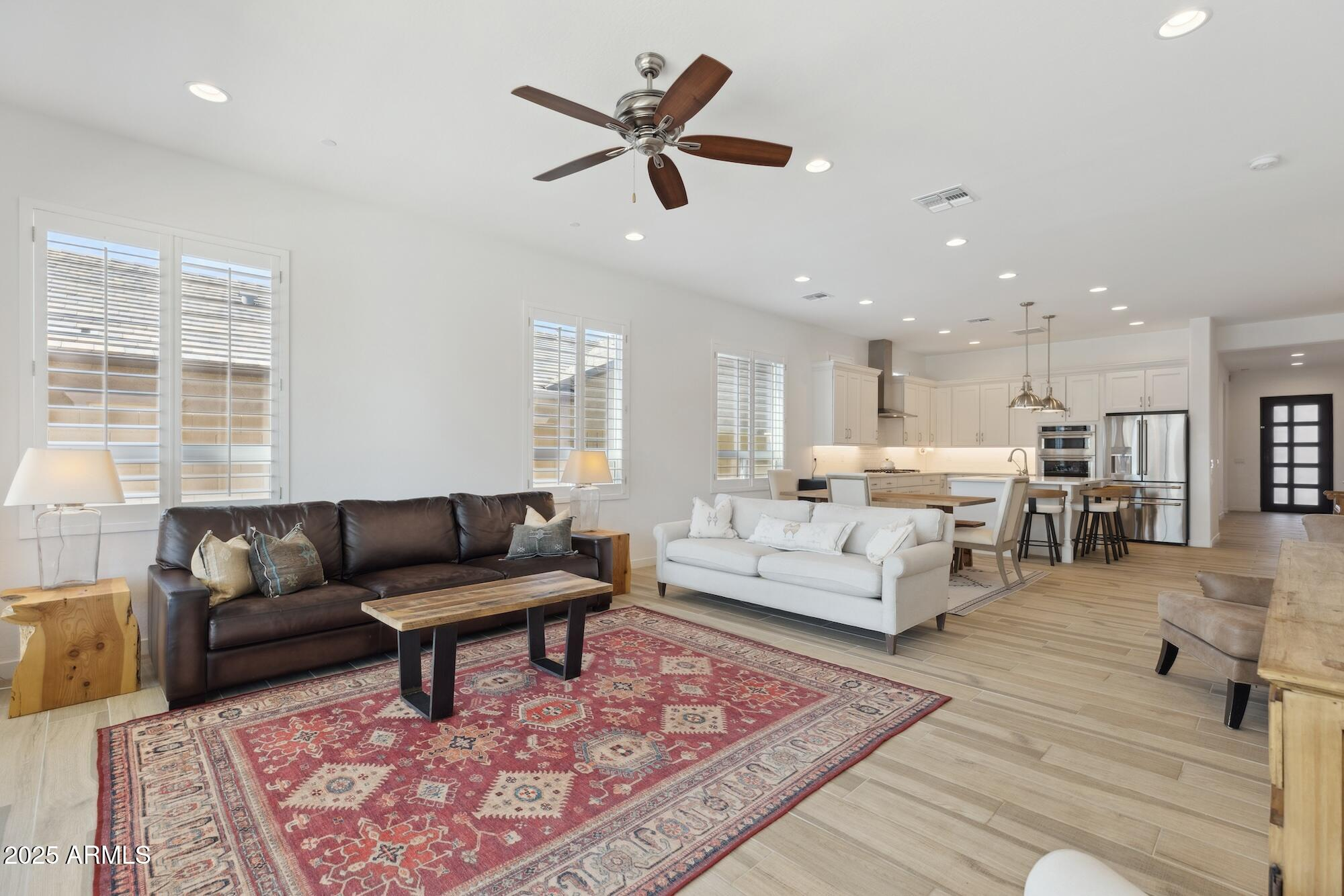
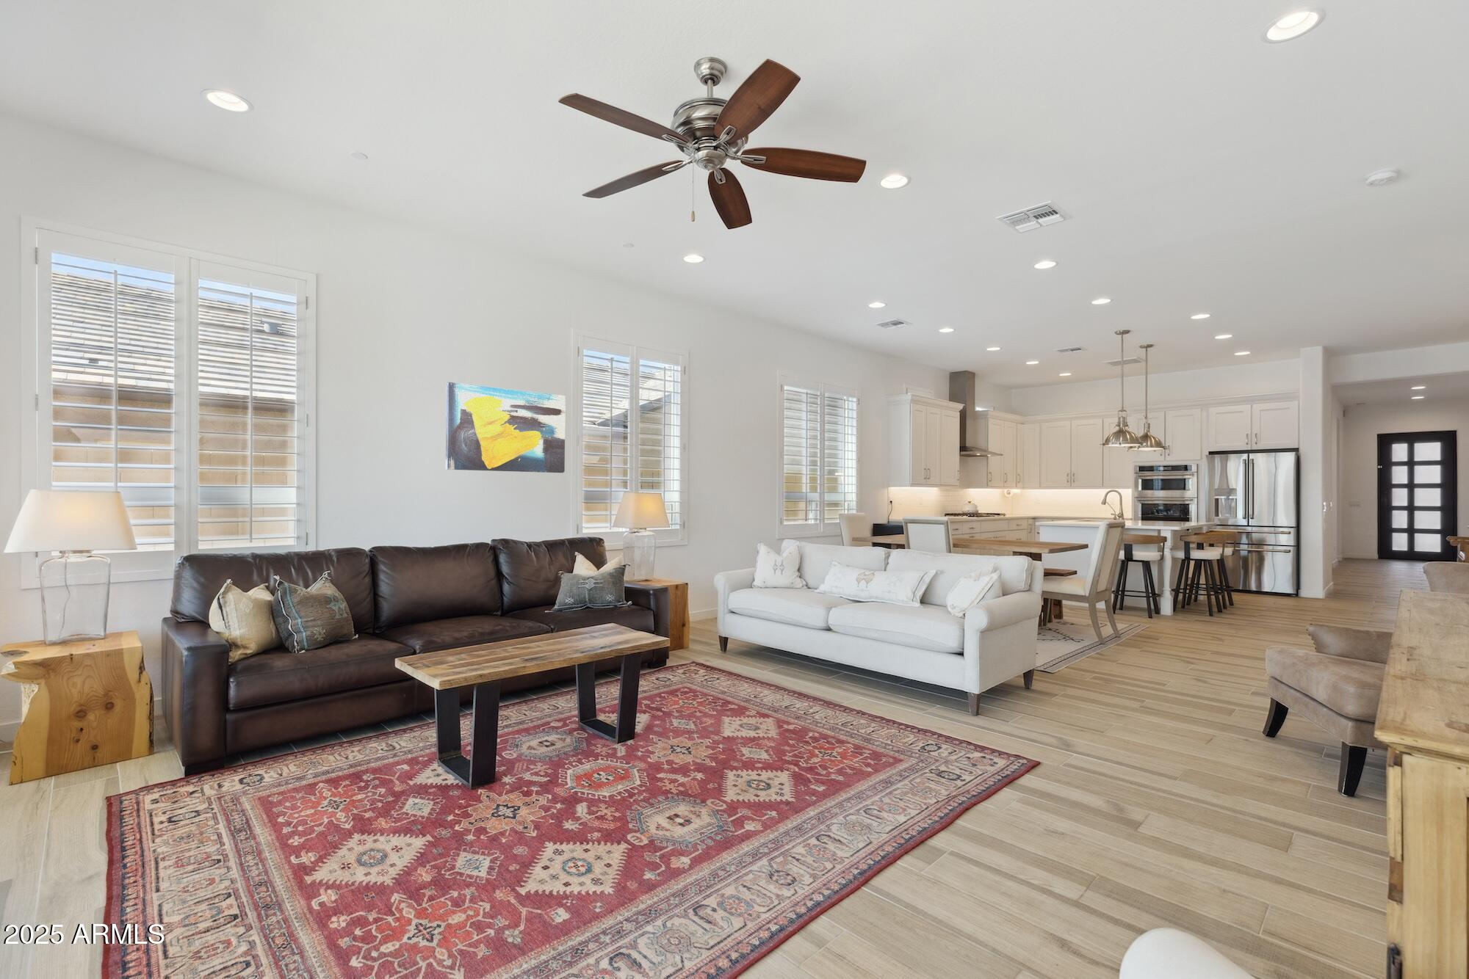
+ wall art (509, 430)
